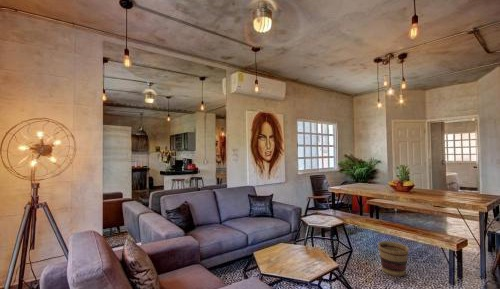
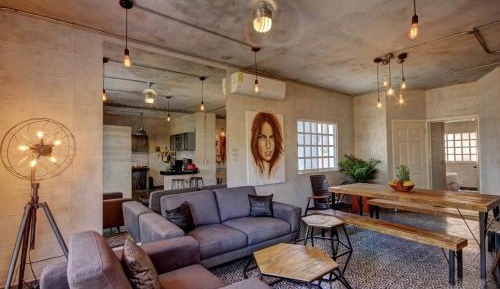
- basket (393, 258)
